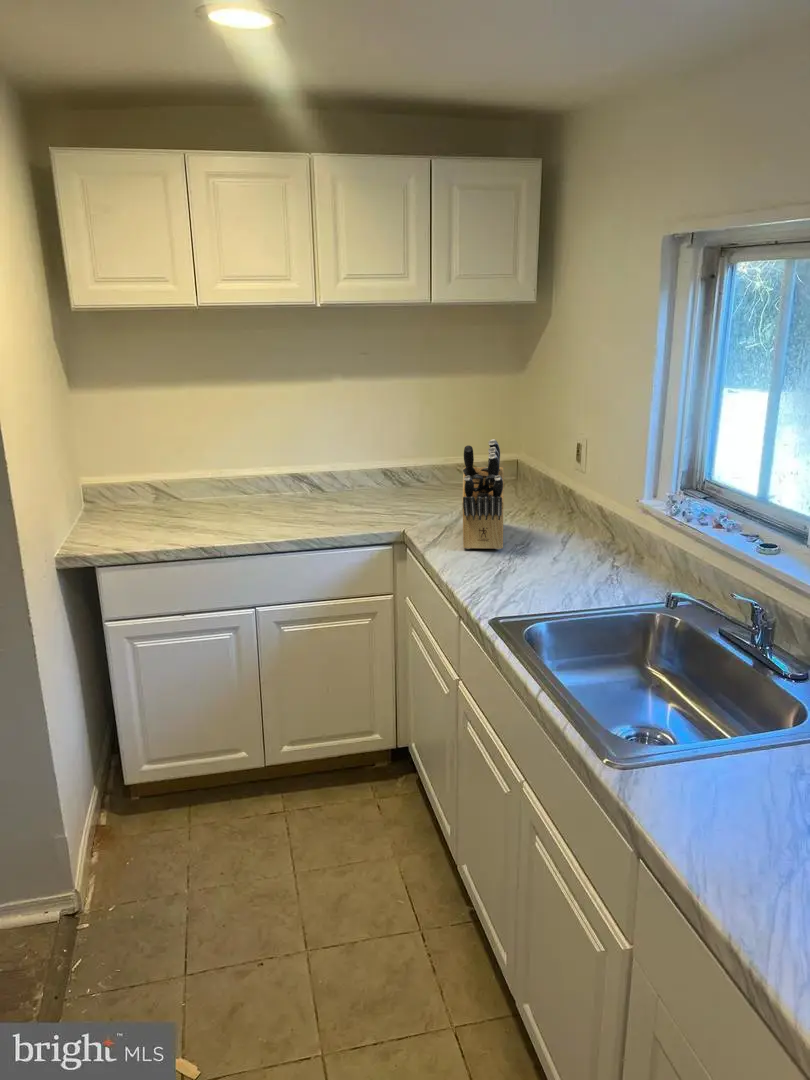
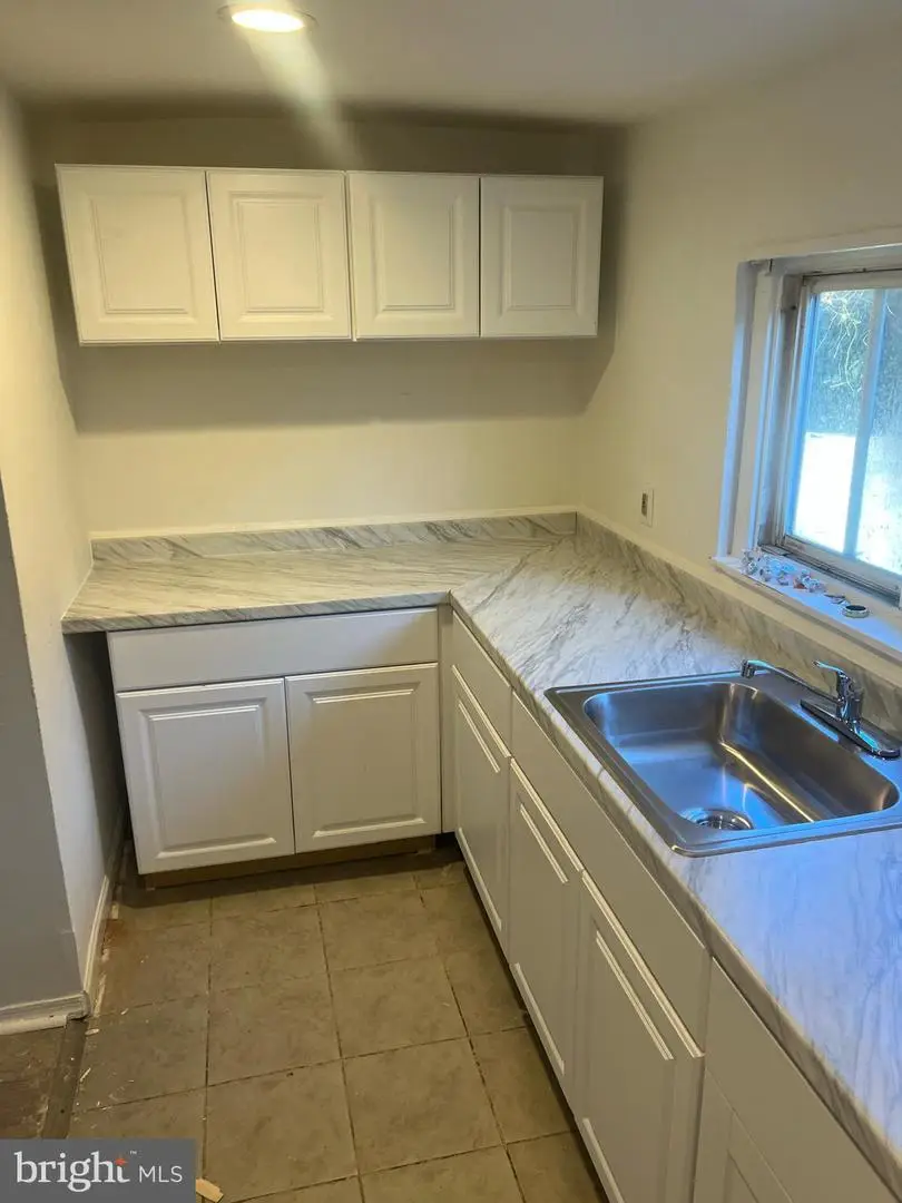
- knife block (483, 488)
